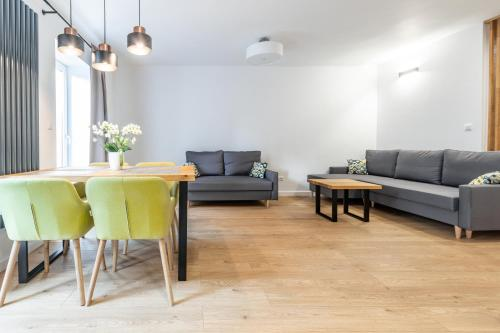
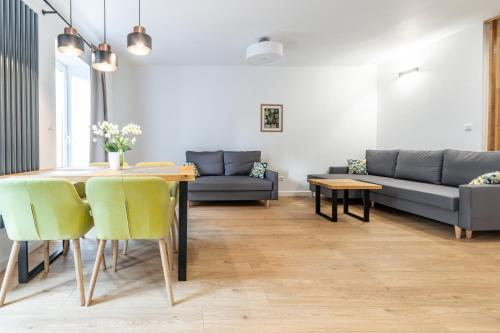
+ wall art (271, 118)
